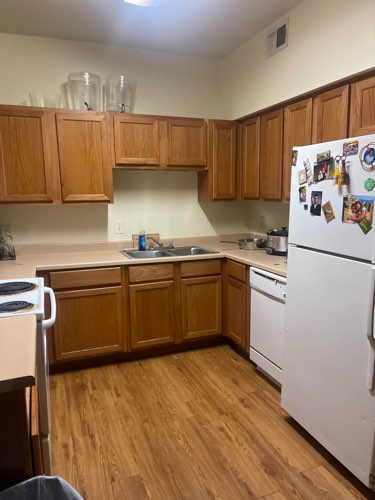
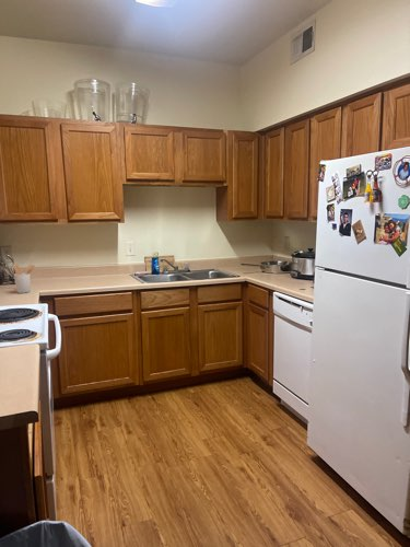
+ utensil holder (25, 278)
